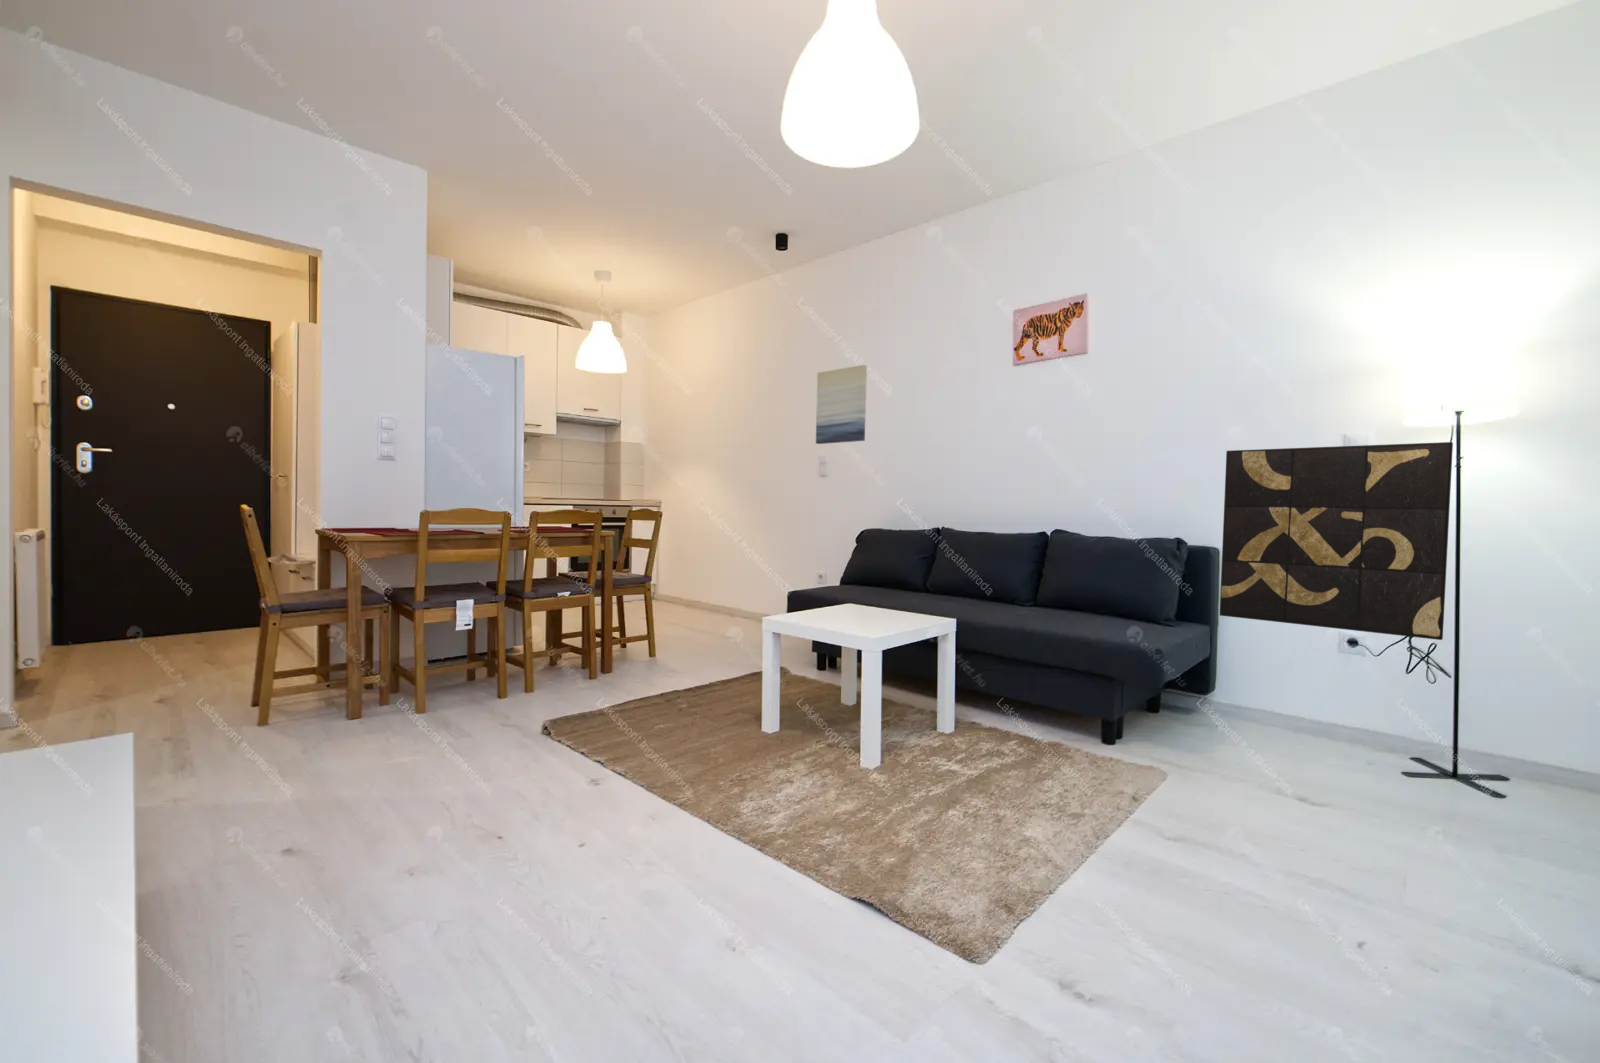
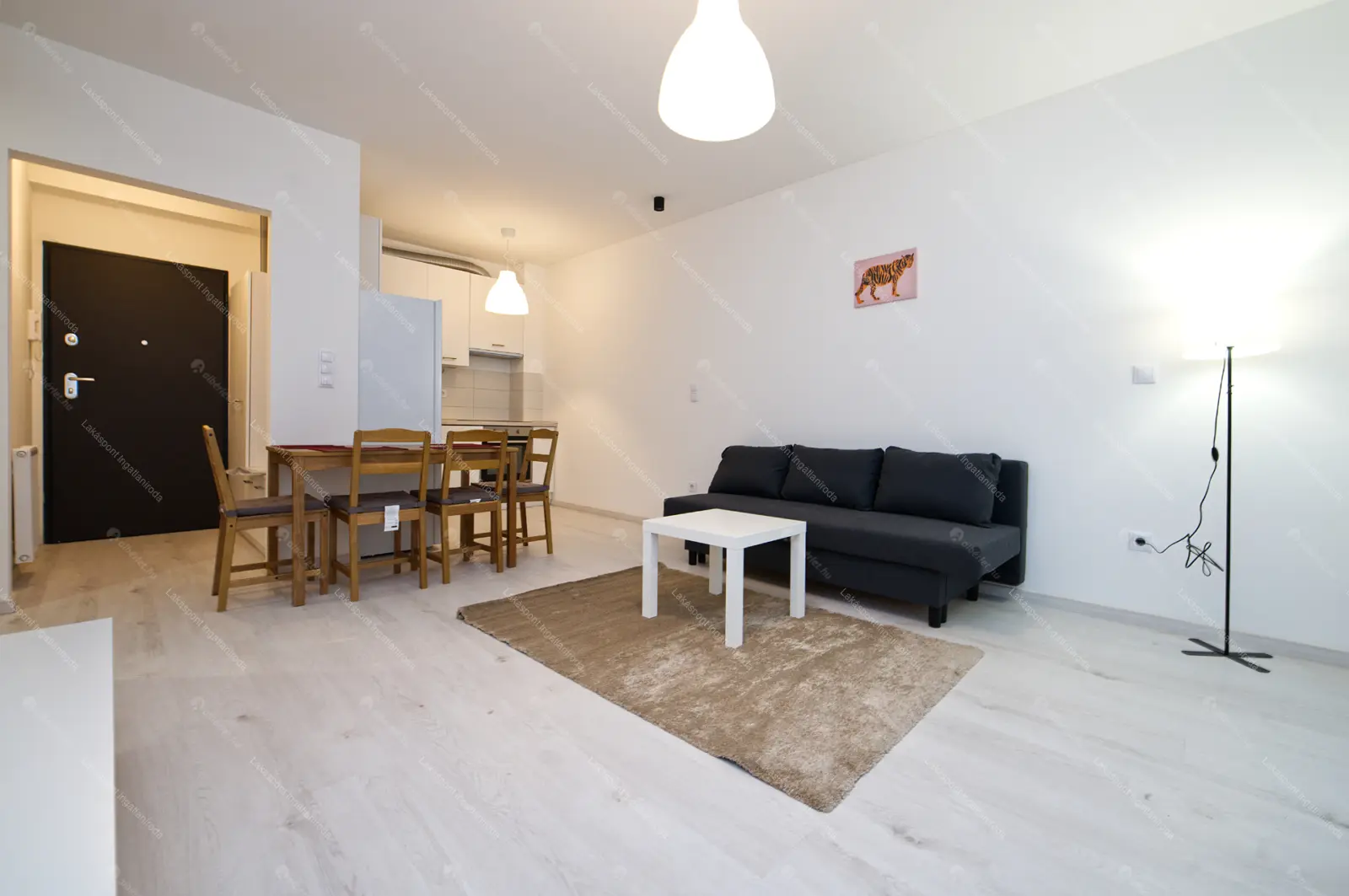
- wall art (1325, 537)
- wall art (840, 405)
